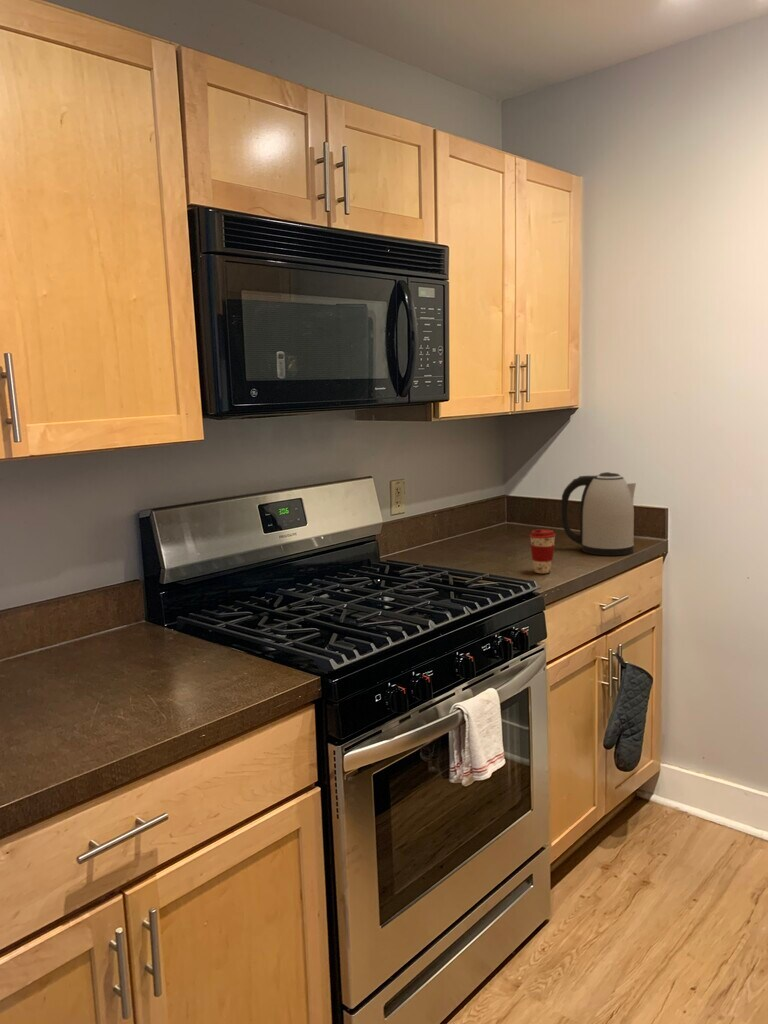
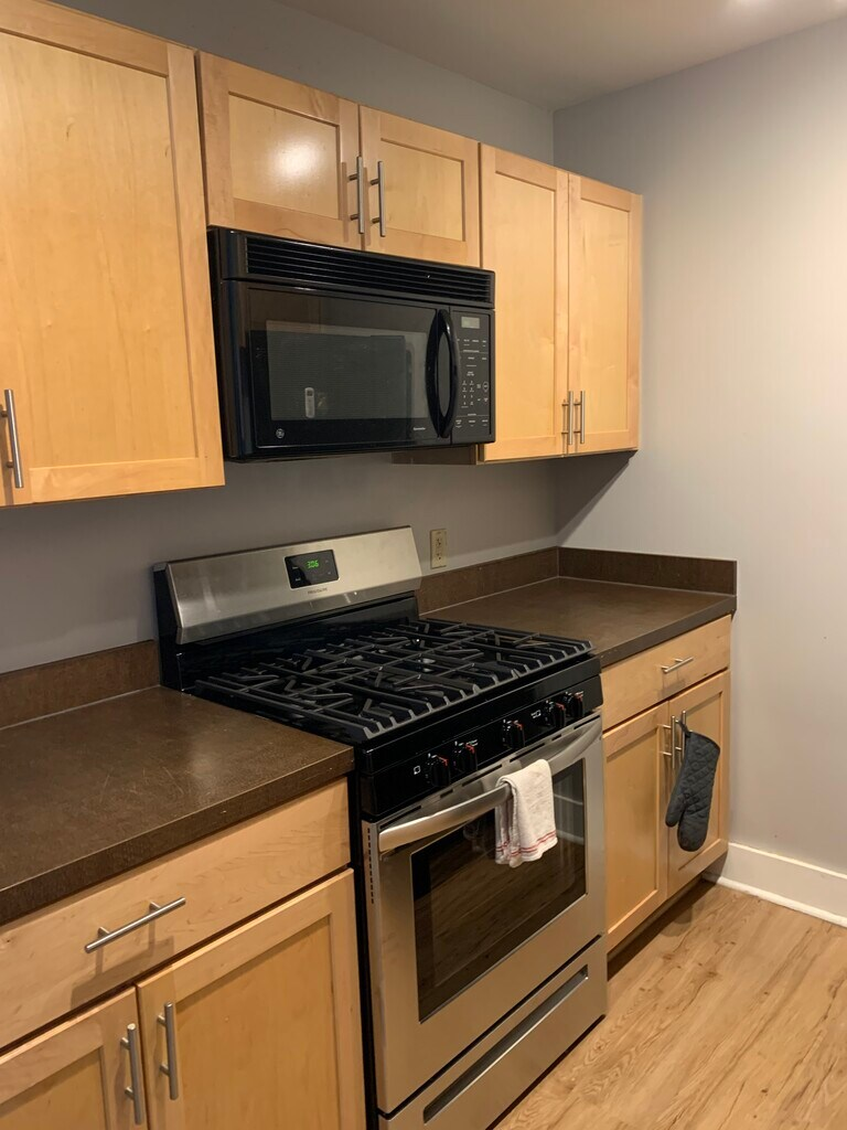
- coffee cup (542, 551)
- kettle (597, 511)
